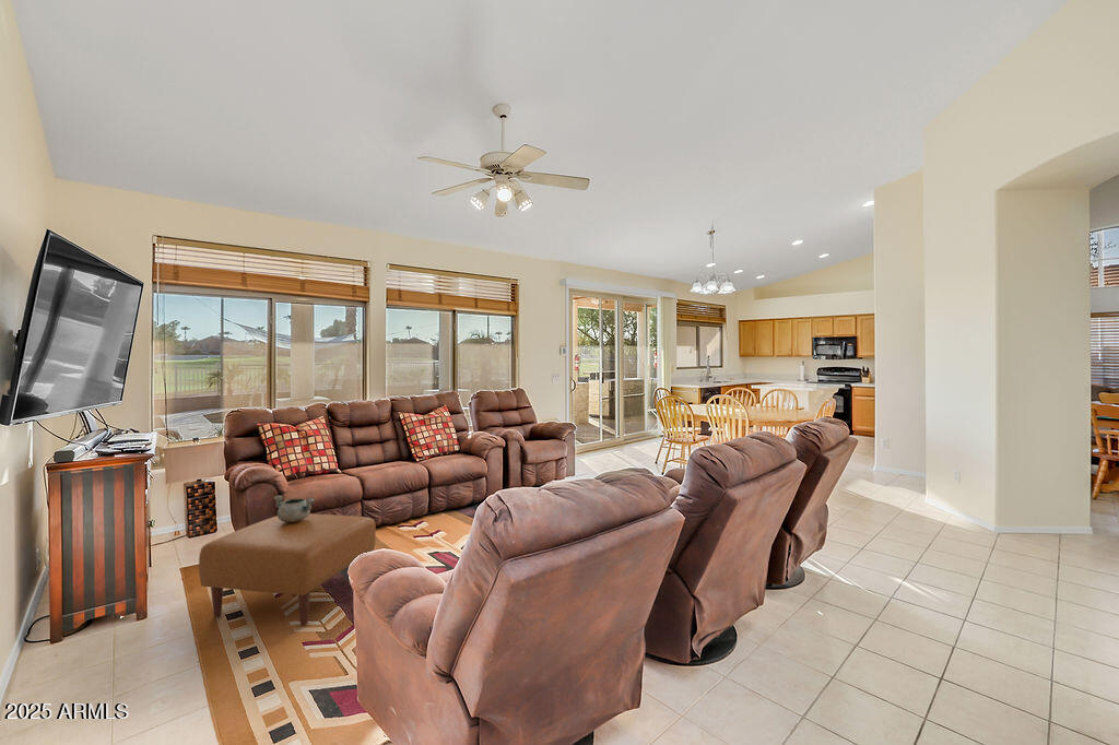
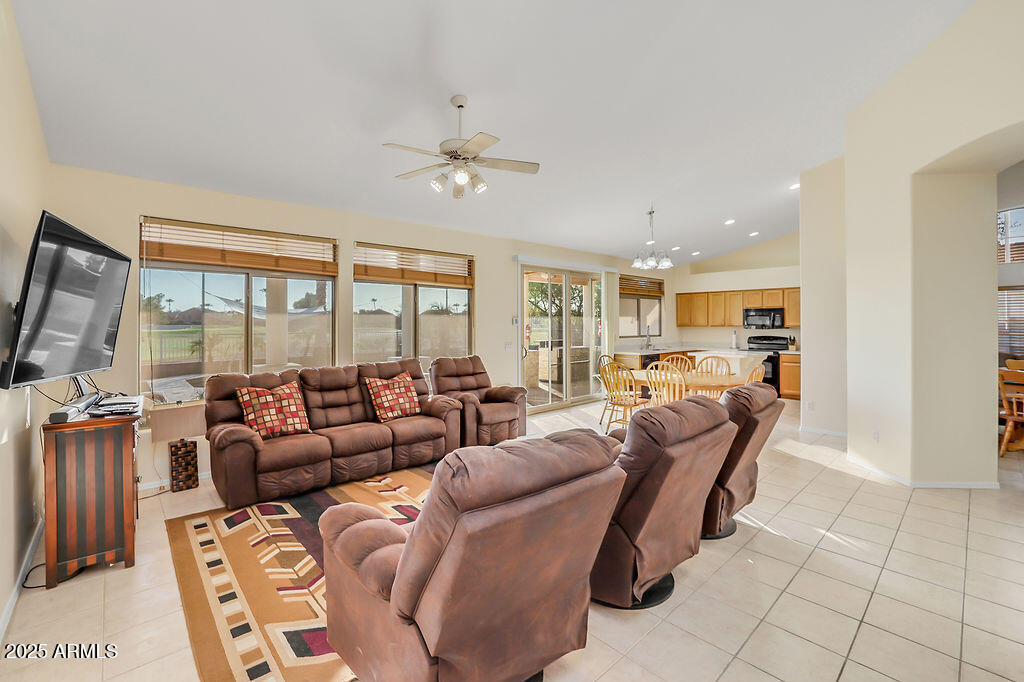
- decorative bowl (294, 508)
- ottoman (295, 561)
